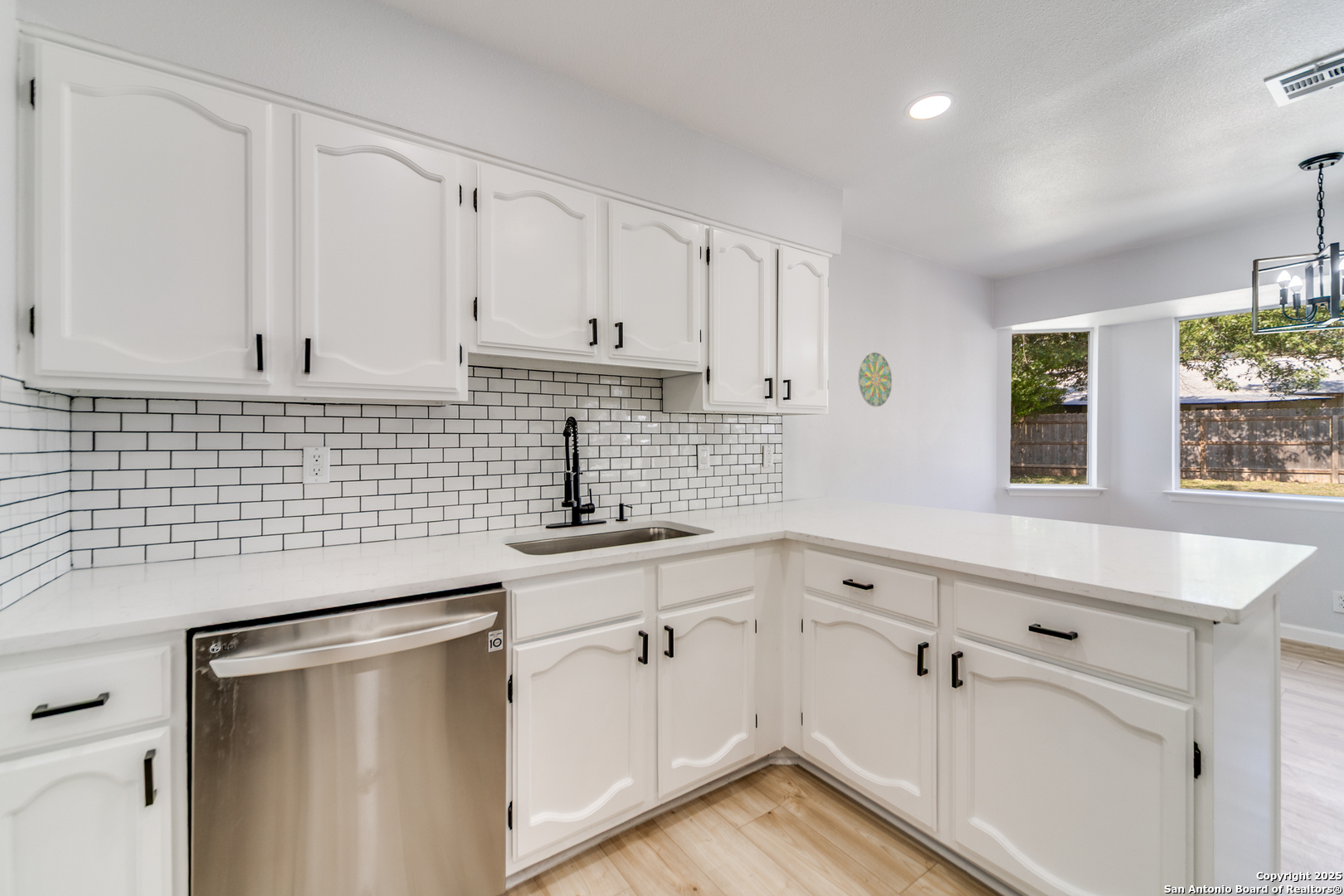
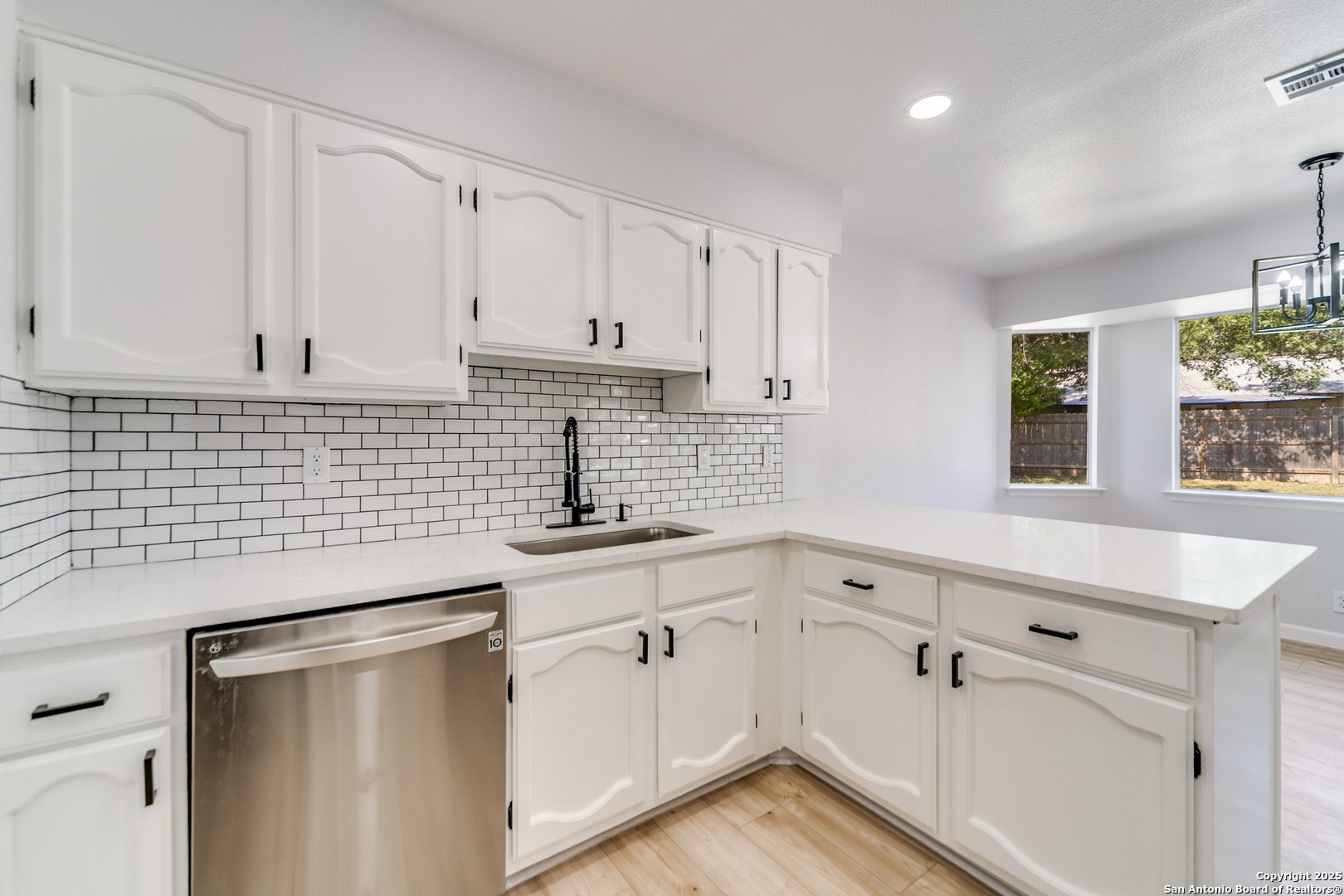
- decorative plate (875, 379)
